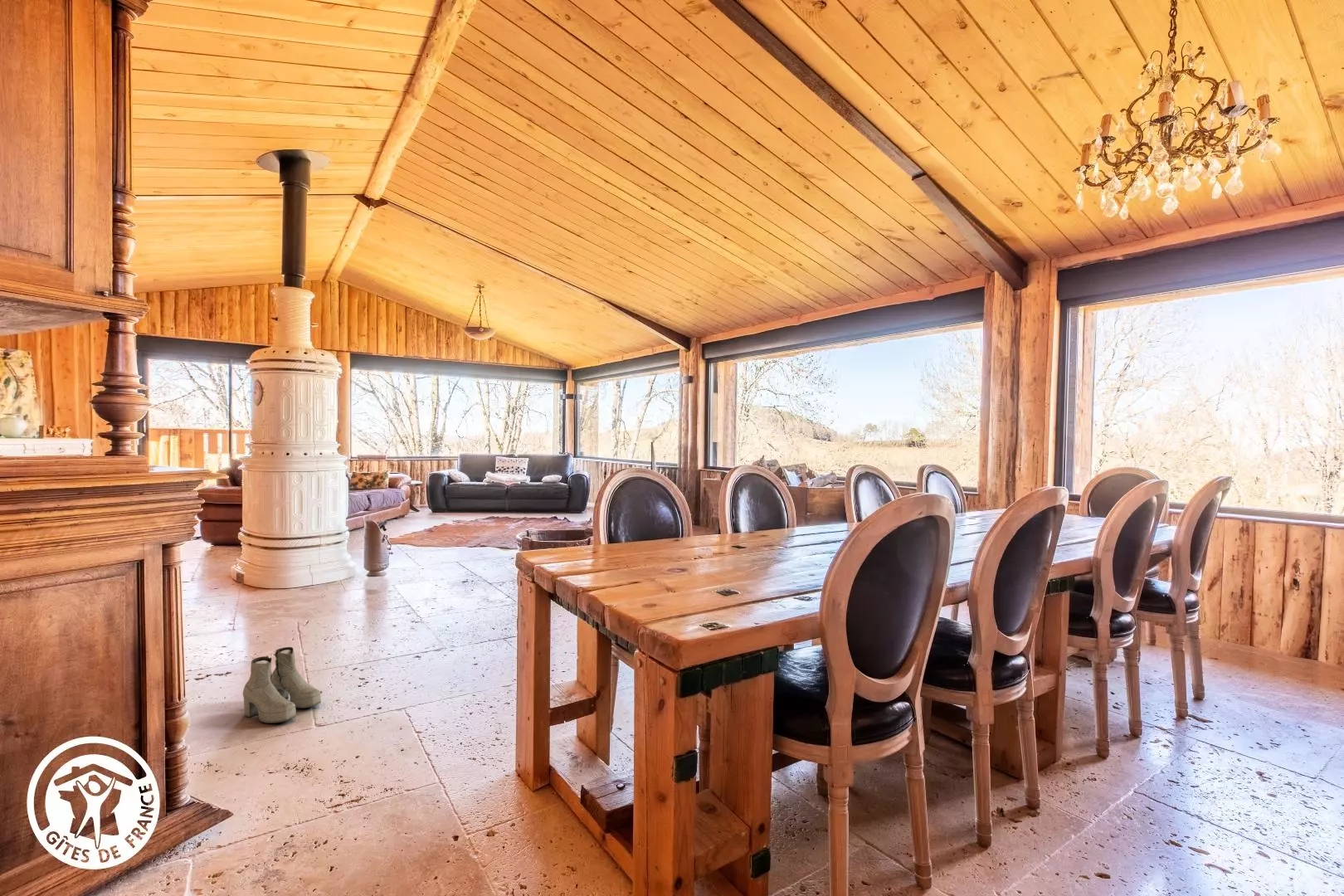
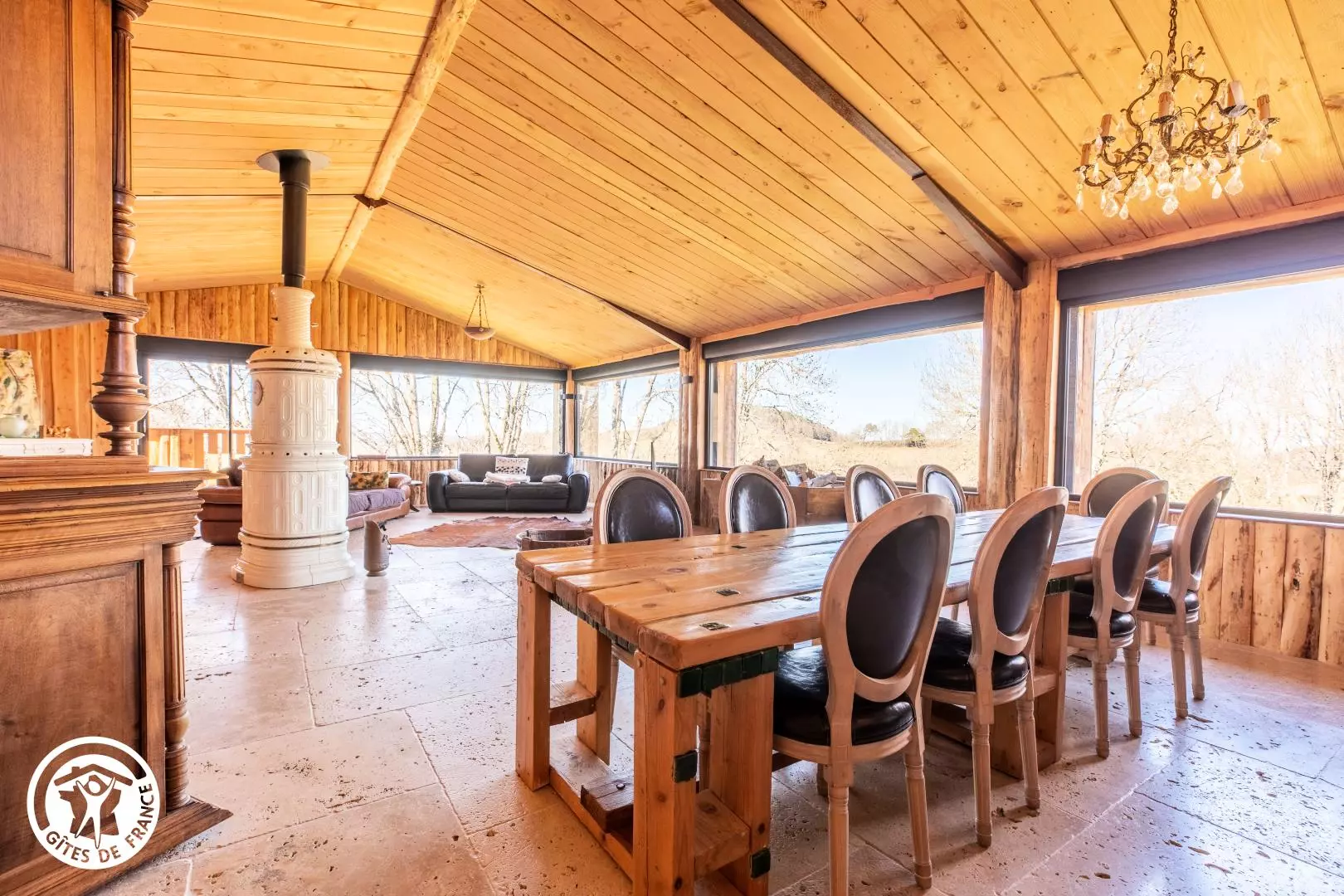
- boots (282, 682)
